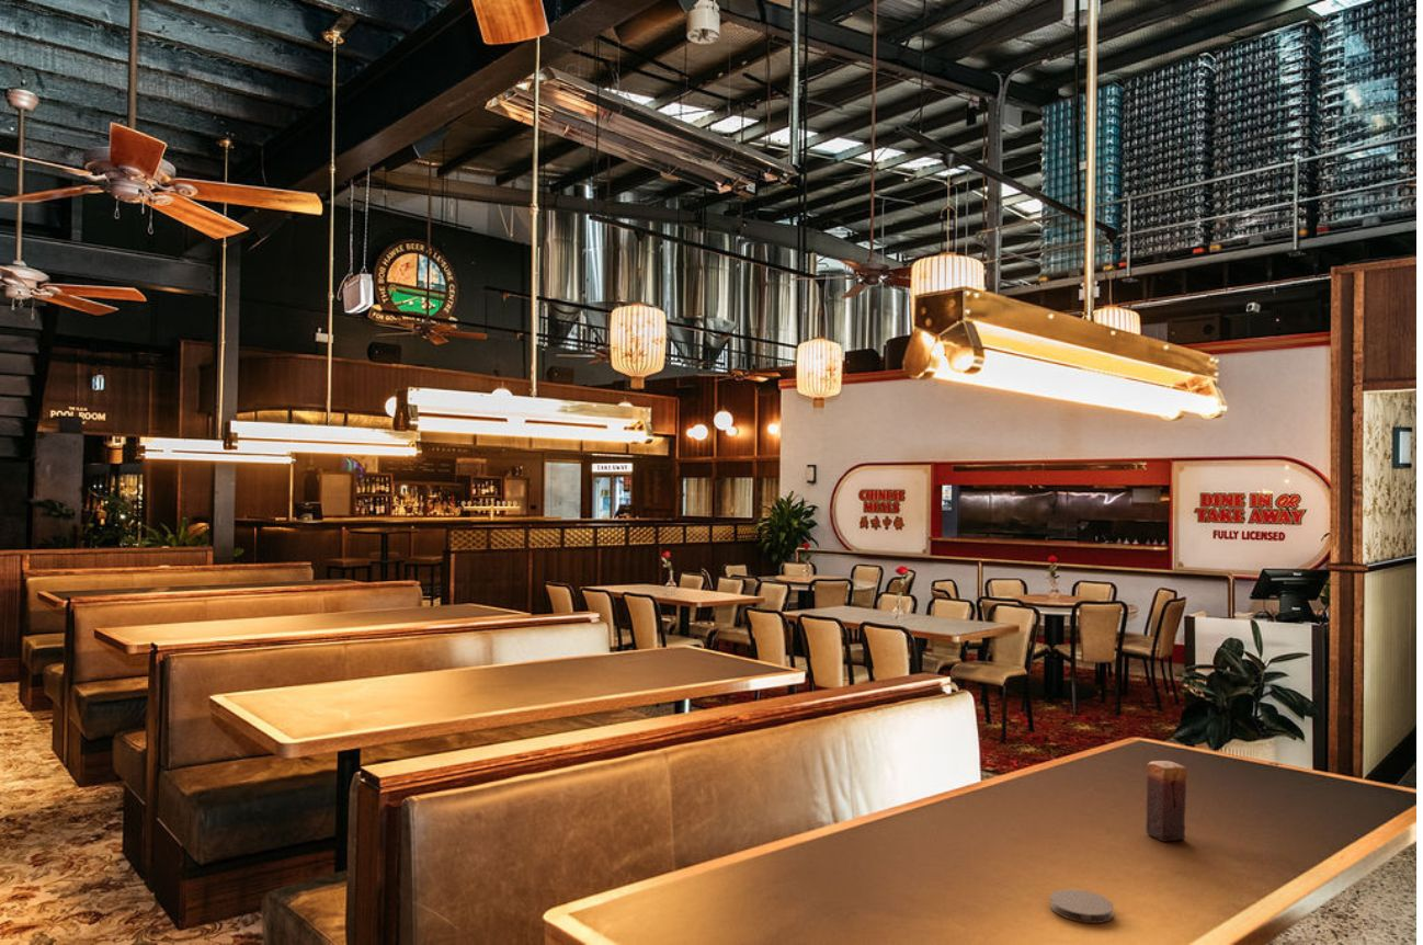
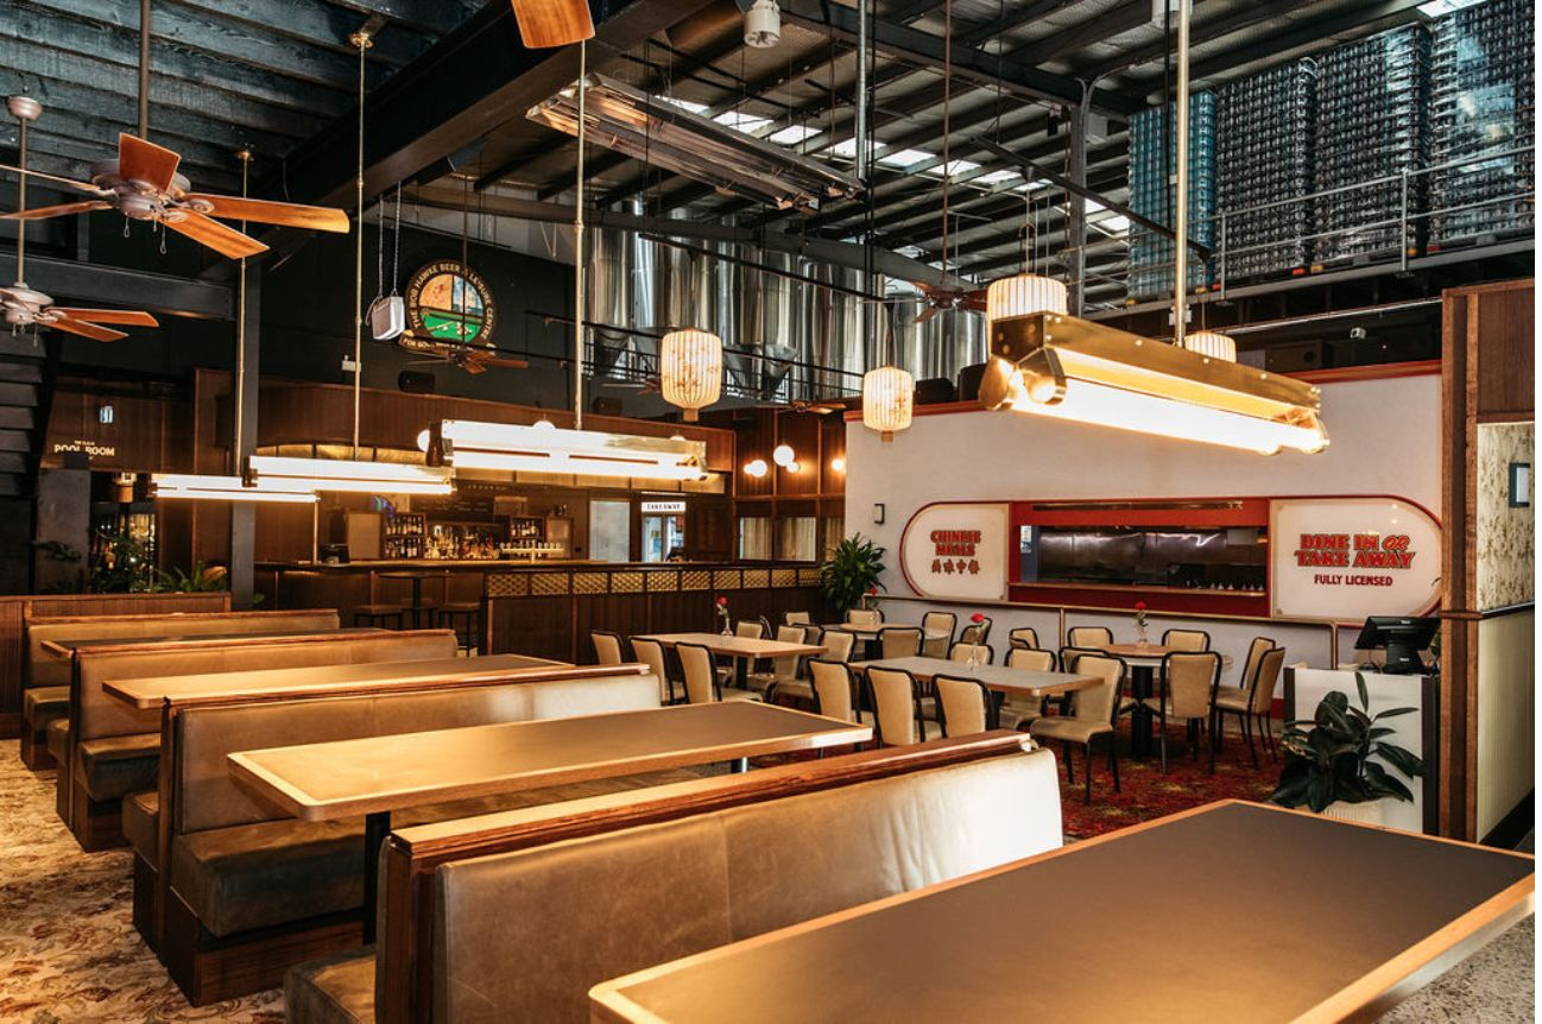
- coaster (1081, 906)
- candle (1165, 799)
